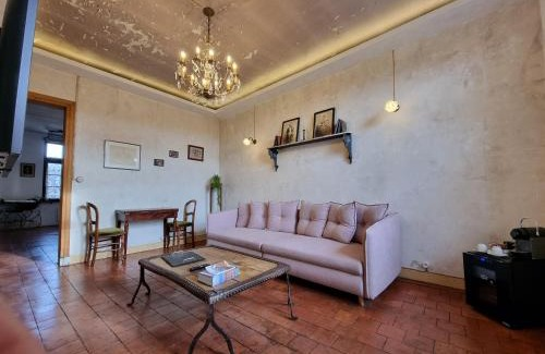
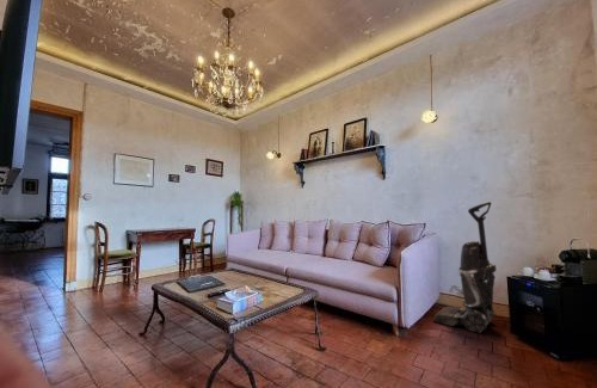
+ vacuum cleaner (464, 261)
